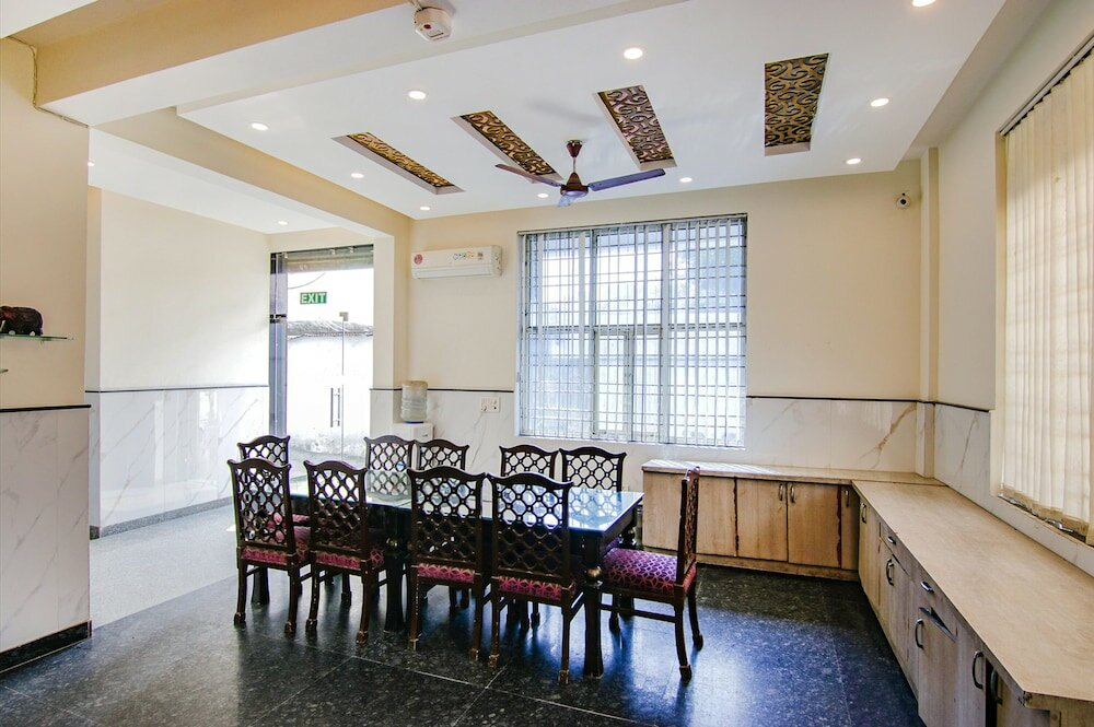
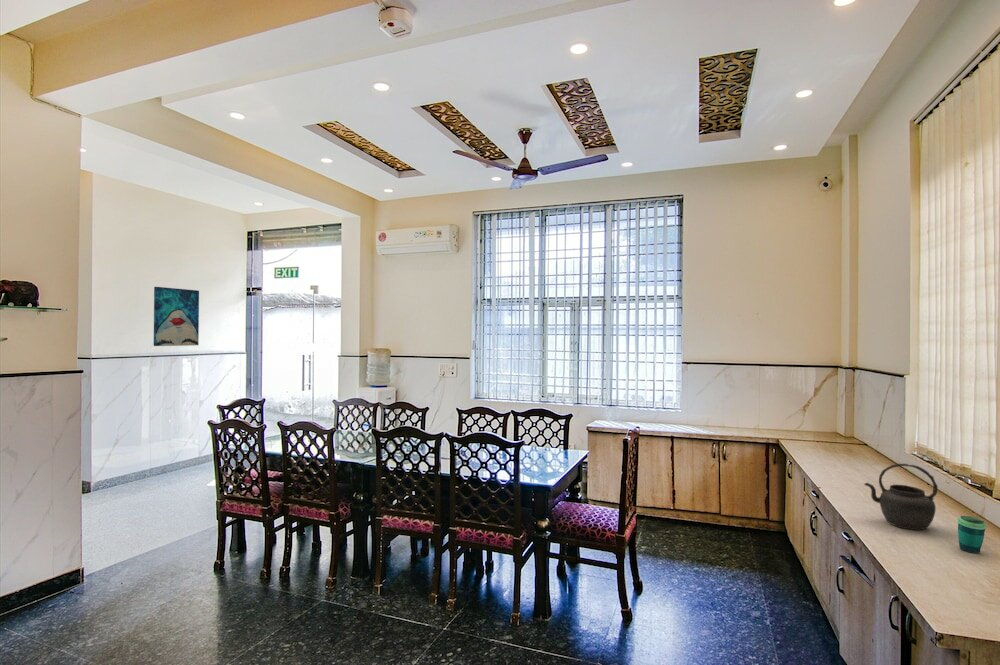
+ wall art (177, 317)
+ kettle (899, 493)
+ cup (971, 534)
